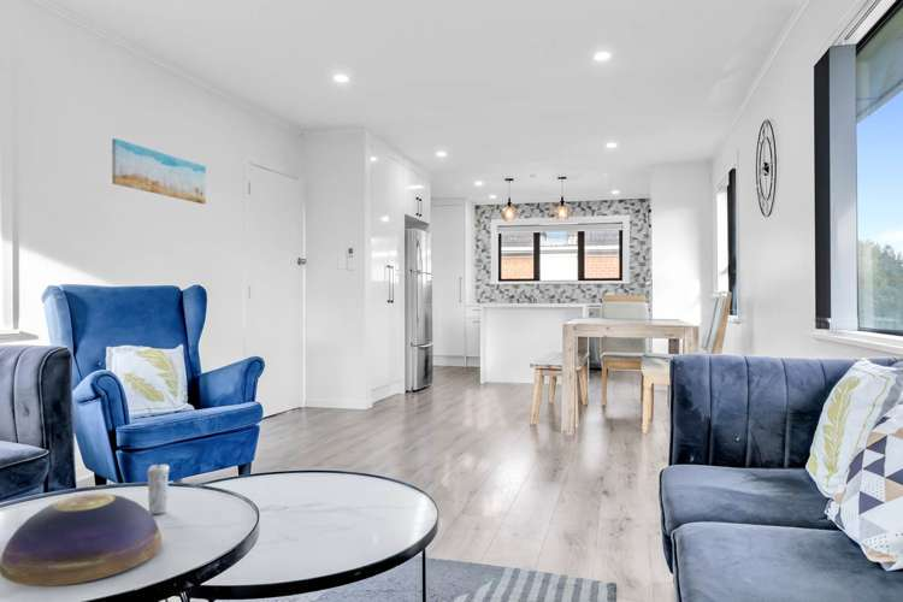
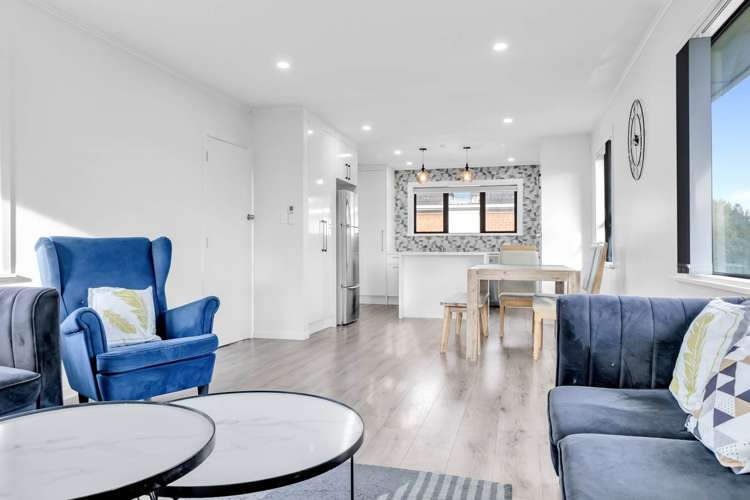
- candle (158, 484)
- decorative bowl (84, 525)
- wall art (161, 173)
